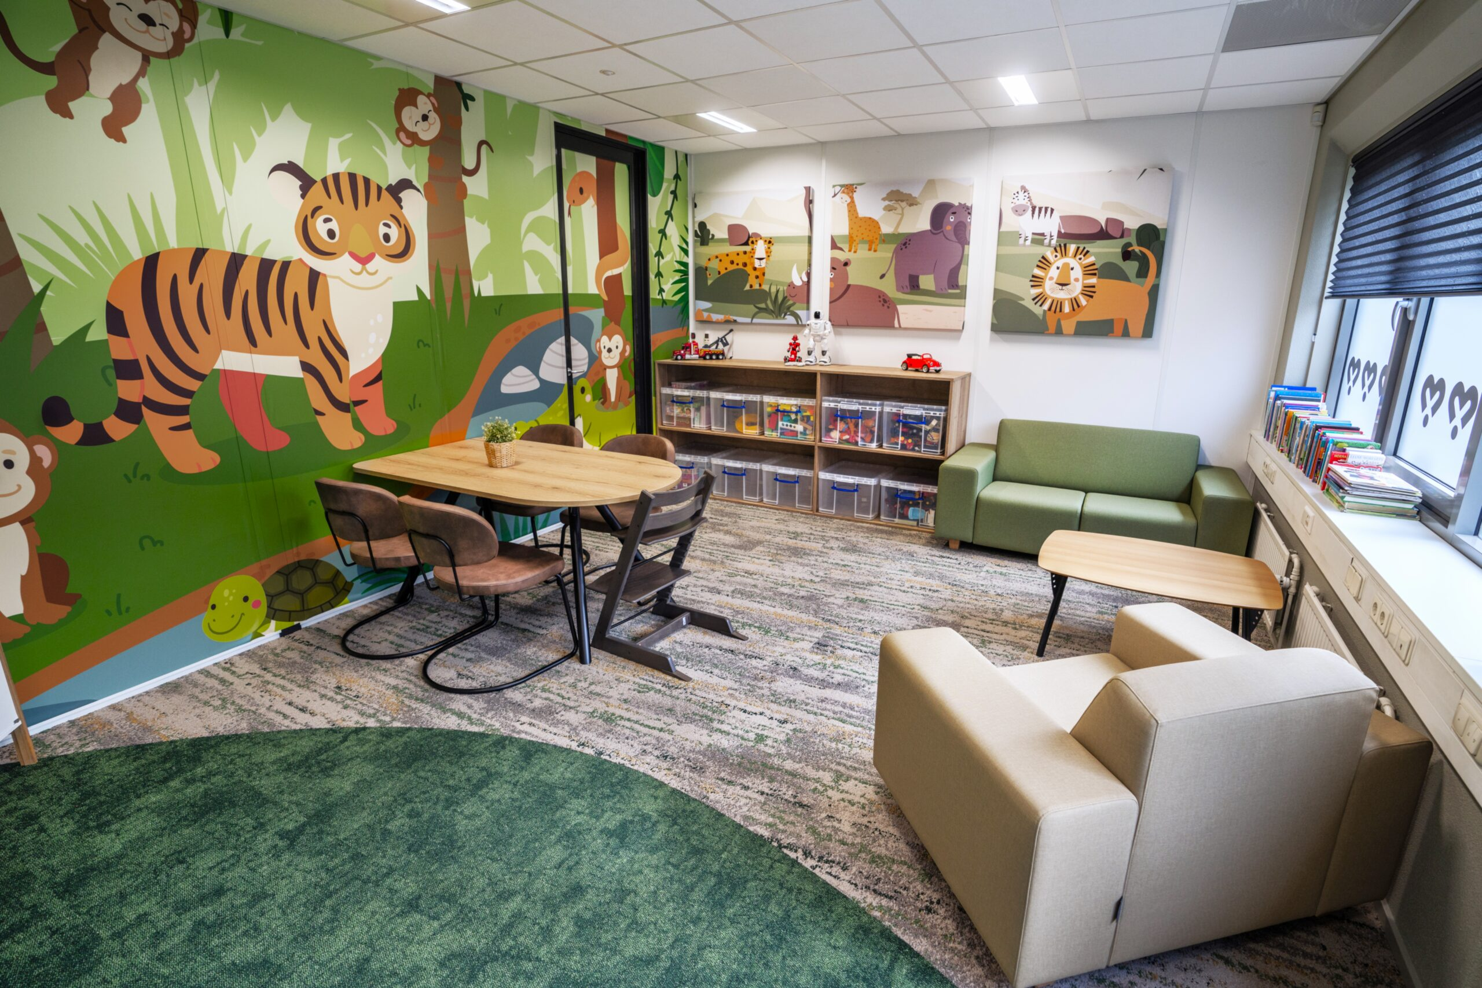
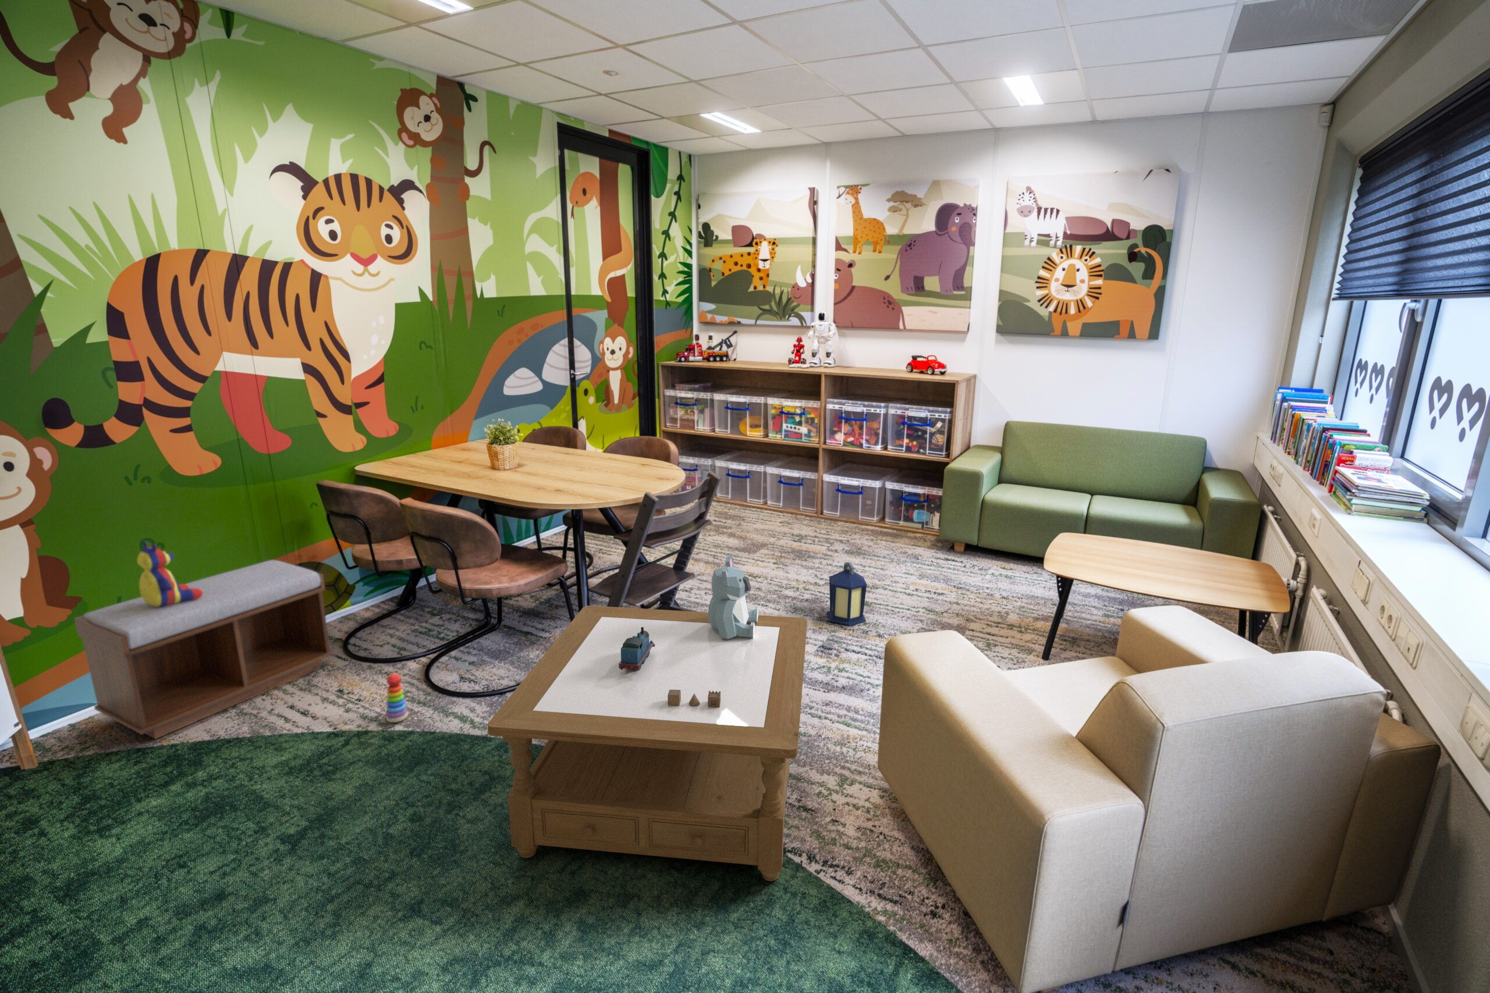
+ stuffed animal (732, 594)
+ lantern (847, 590)
+ stacking toy (395, 696)
+ toy train (636, 648)
+ stuffed animal (166, 571)
+ toy block set (694, 697)
+ coffee table (672, 727)
+ bench (217, 641)
